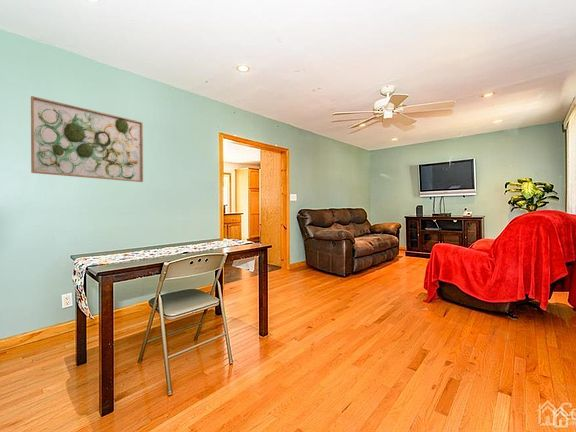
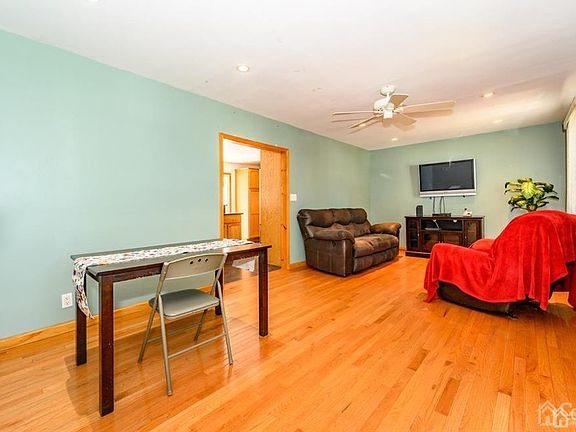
- wall art (94, 144)
